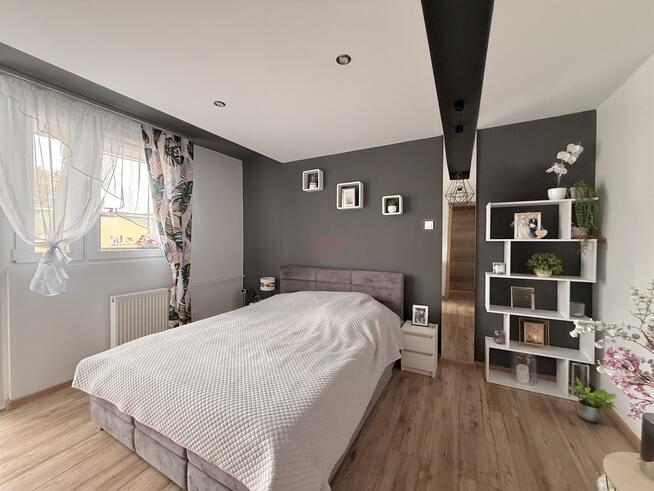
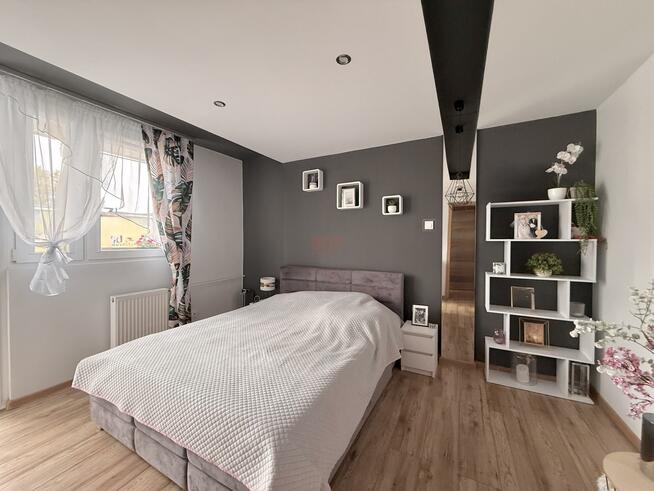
- potted plant (592, 402)
